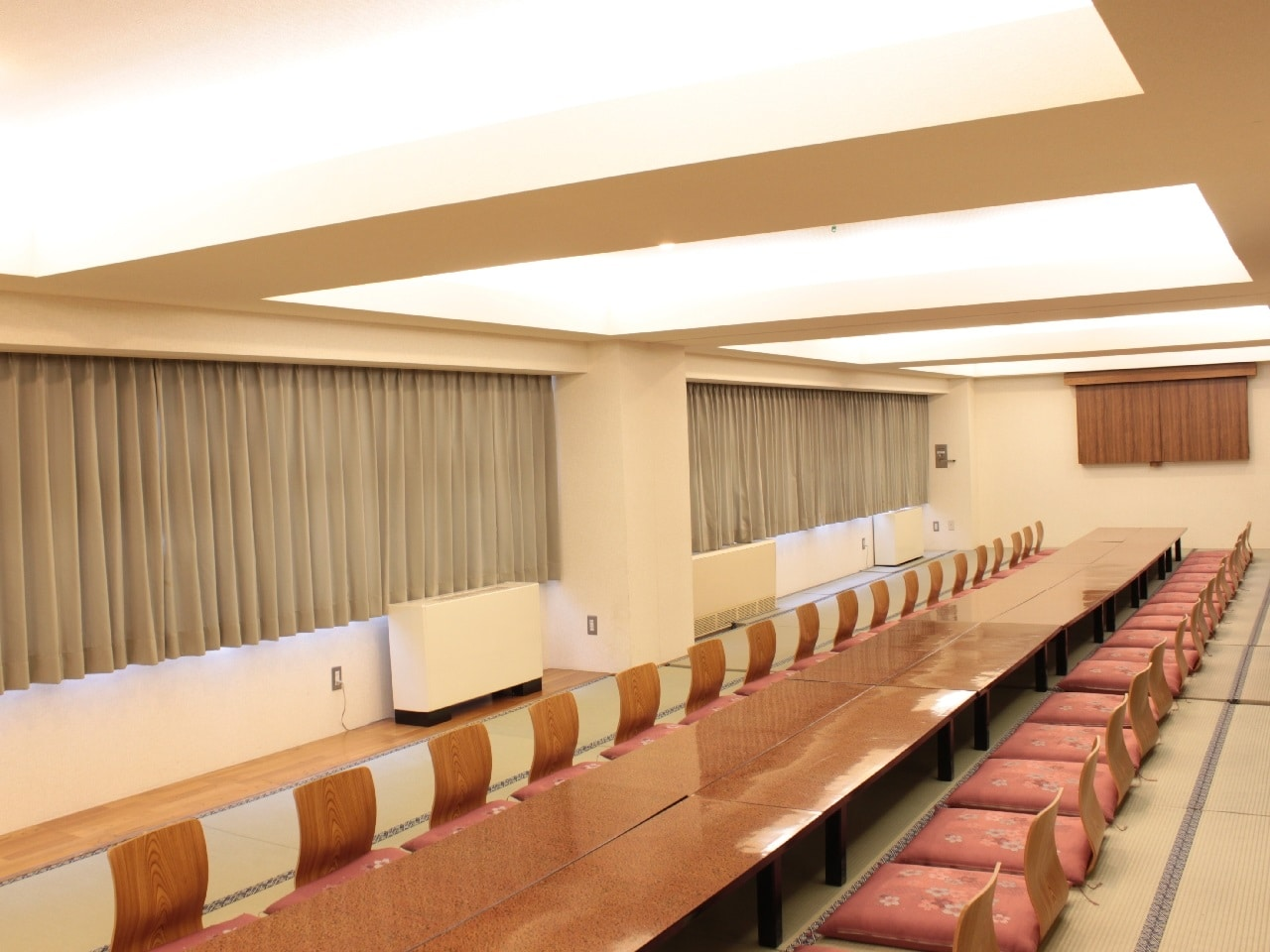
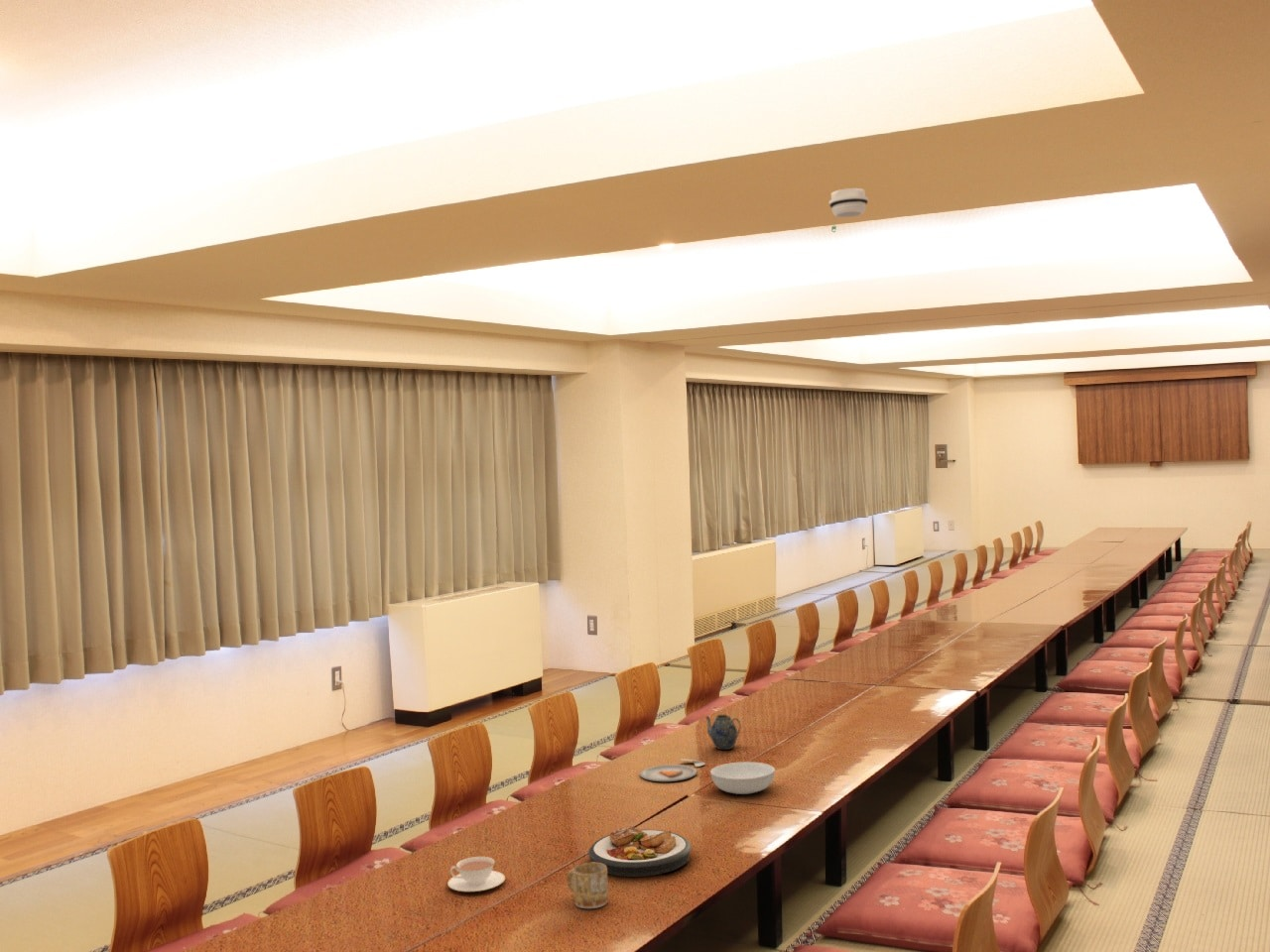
+ dinner plate (675, 770)
+ serving bowl (742, 779)
+ plate (639, 847)
+ teapot (722, 731)
+ smoke detector (848, 203)
+ teacup (475, 873)
+ mug (584, 884)
